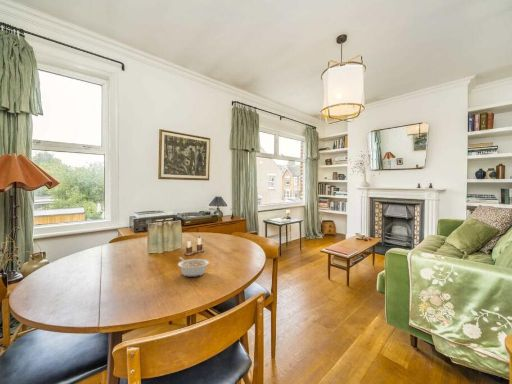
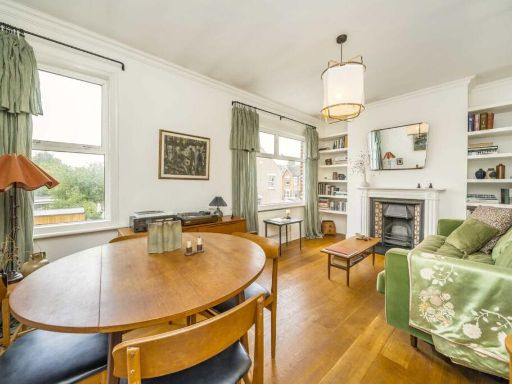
- legume (192, 267)
